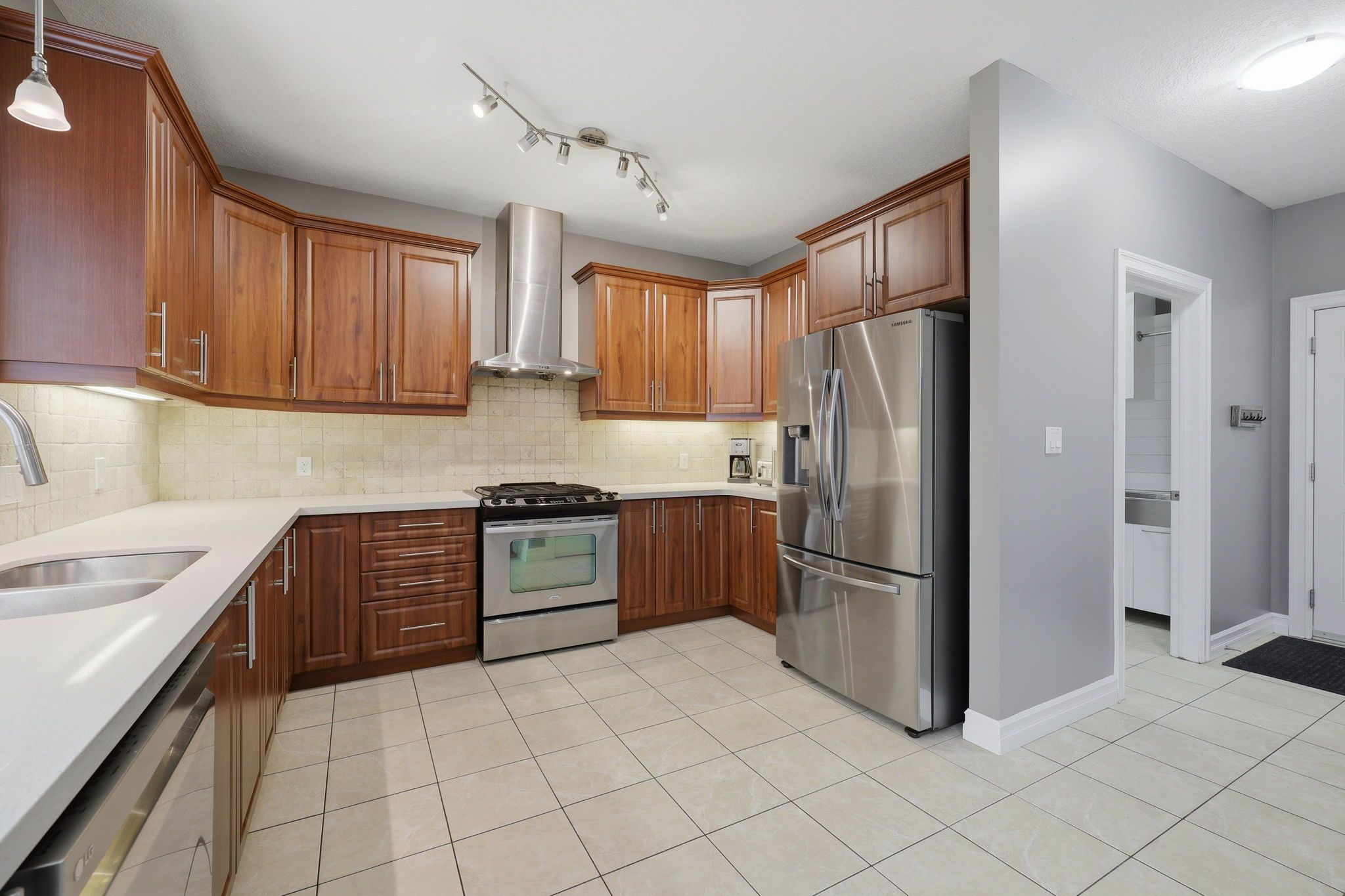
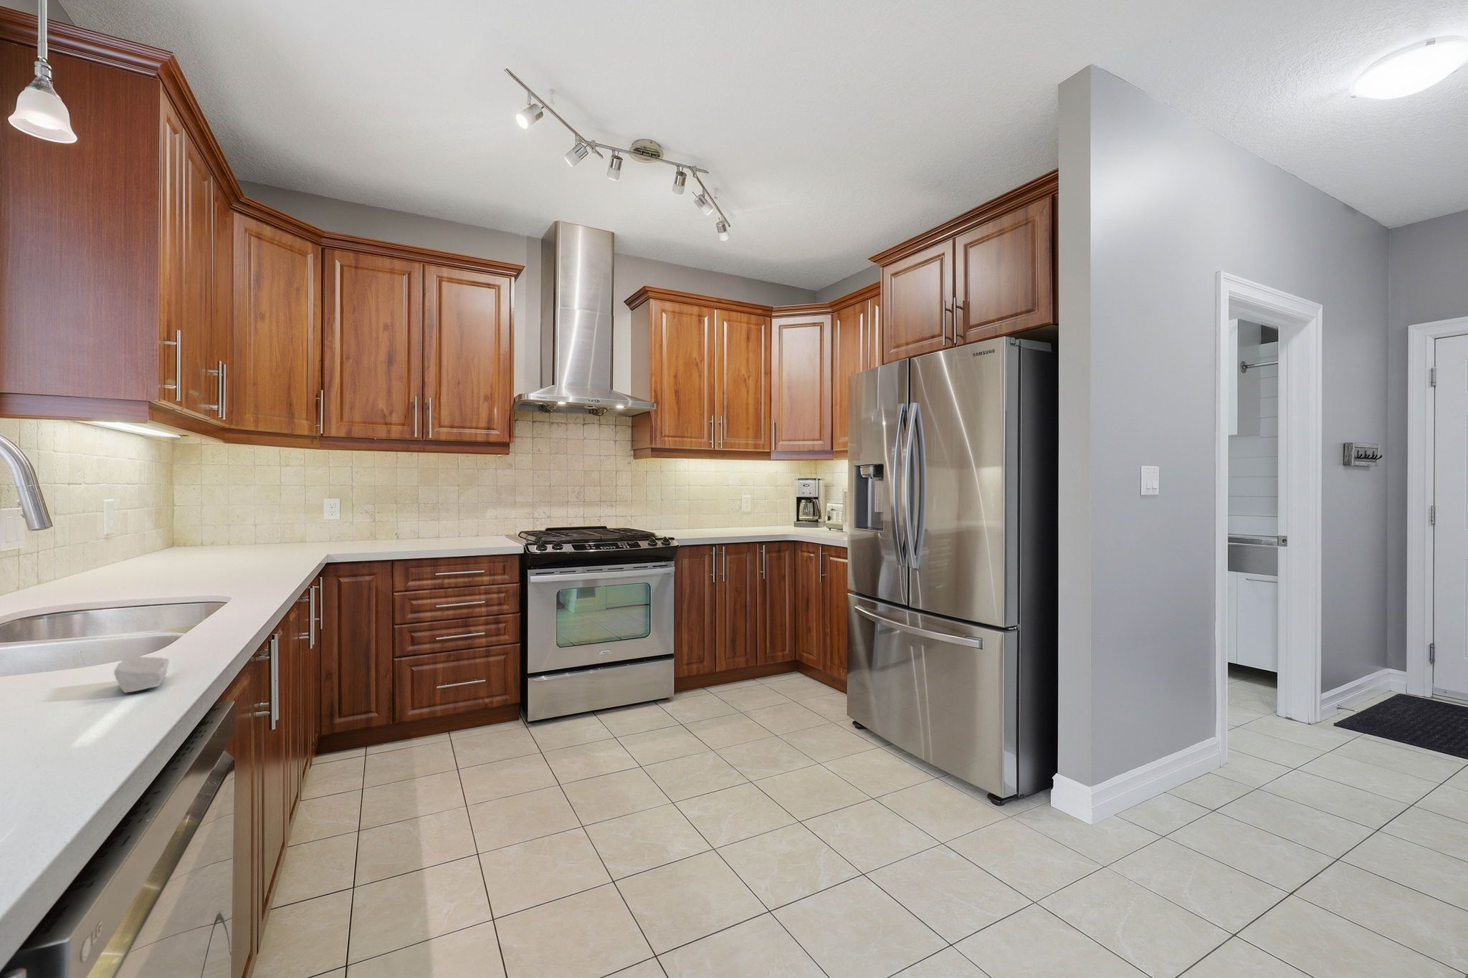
+ soap bar (141, 671)
